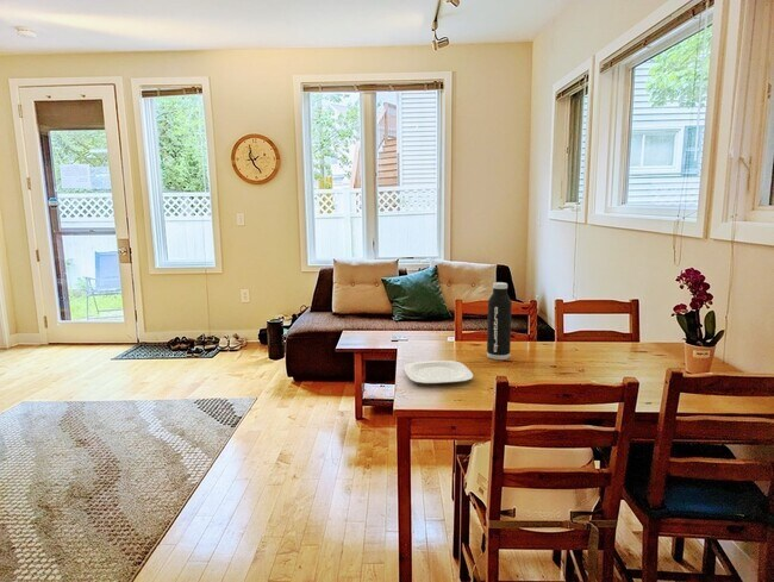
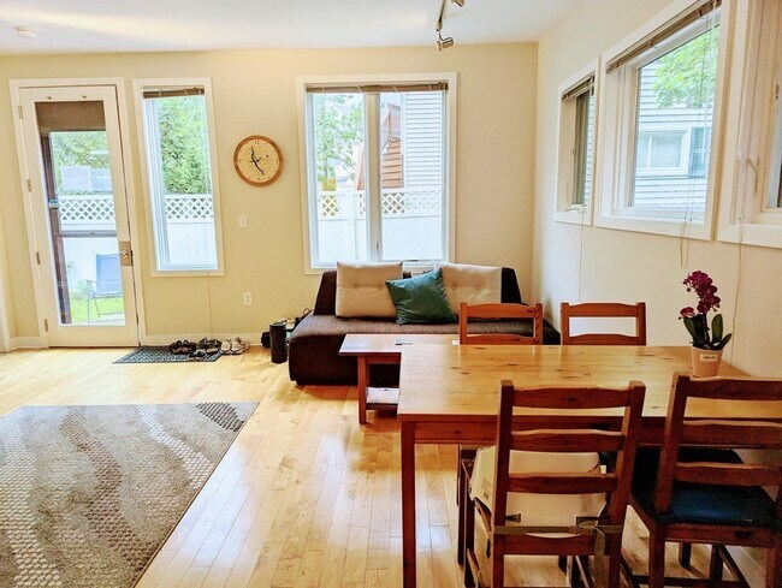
- plate (437, 373)
- water bottle (499, 320)
